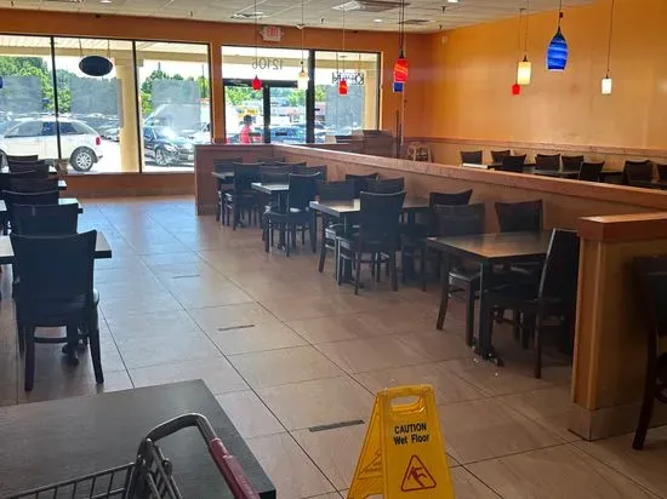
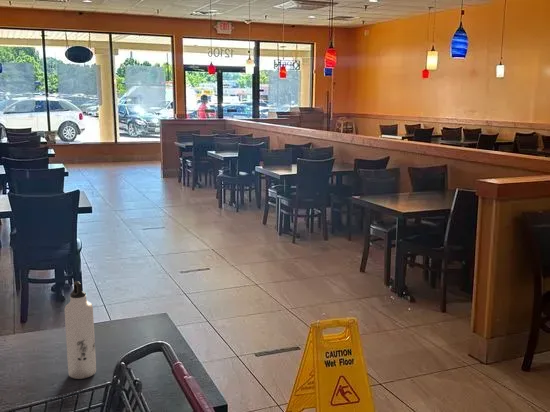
+ water bottle (79, 328)
